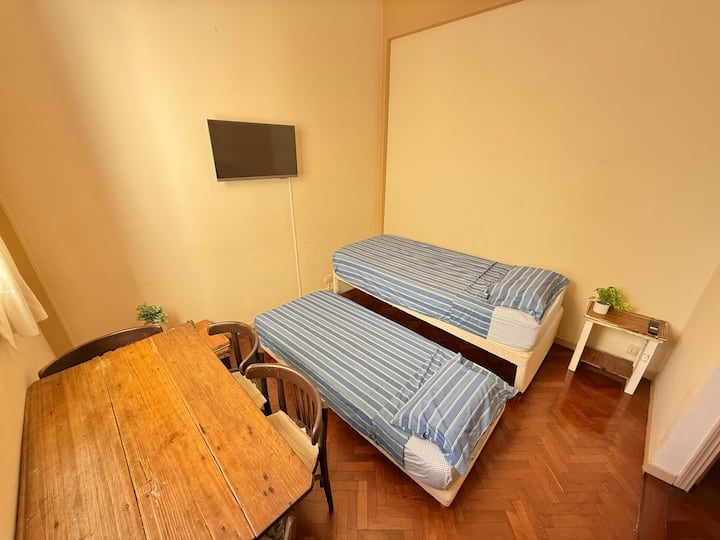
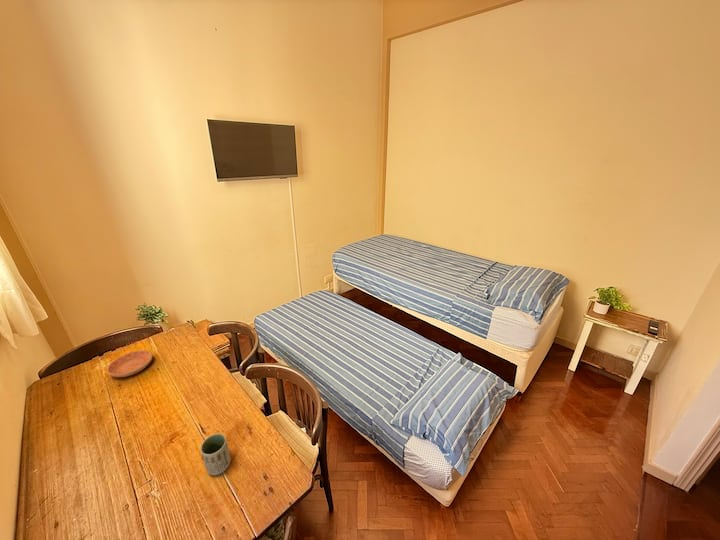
+ cup (216, 454)
+ saucer (131, 364)
